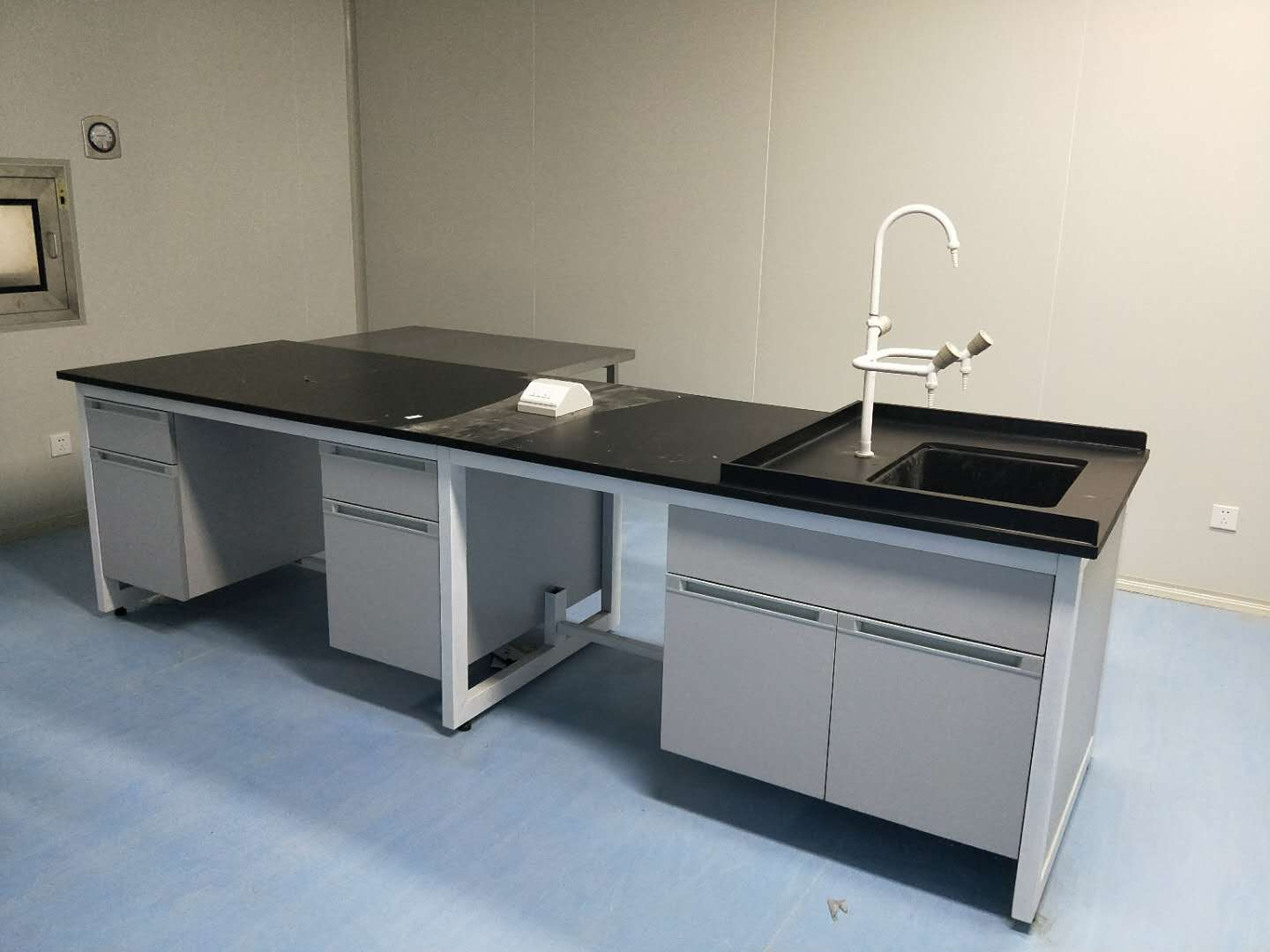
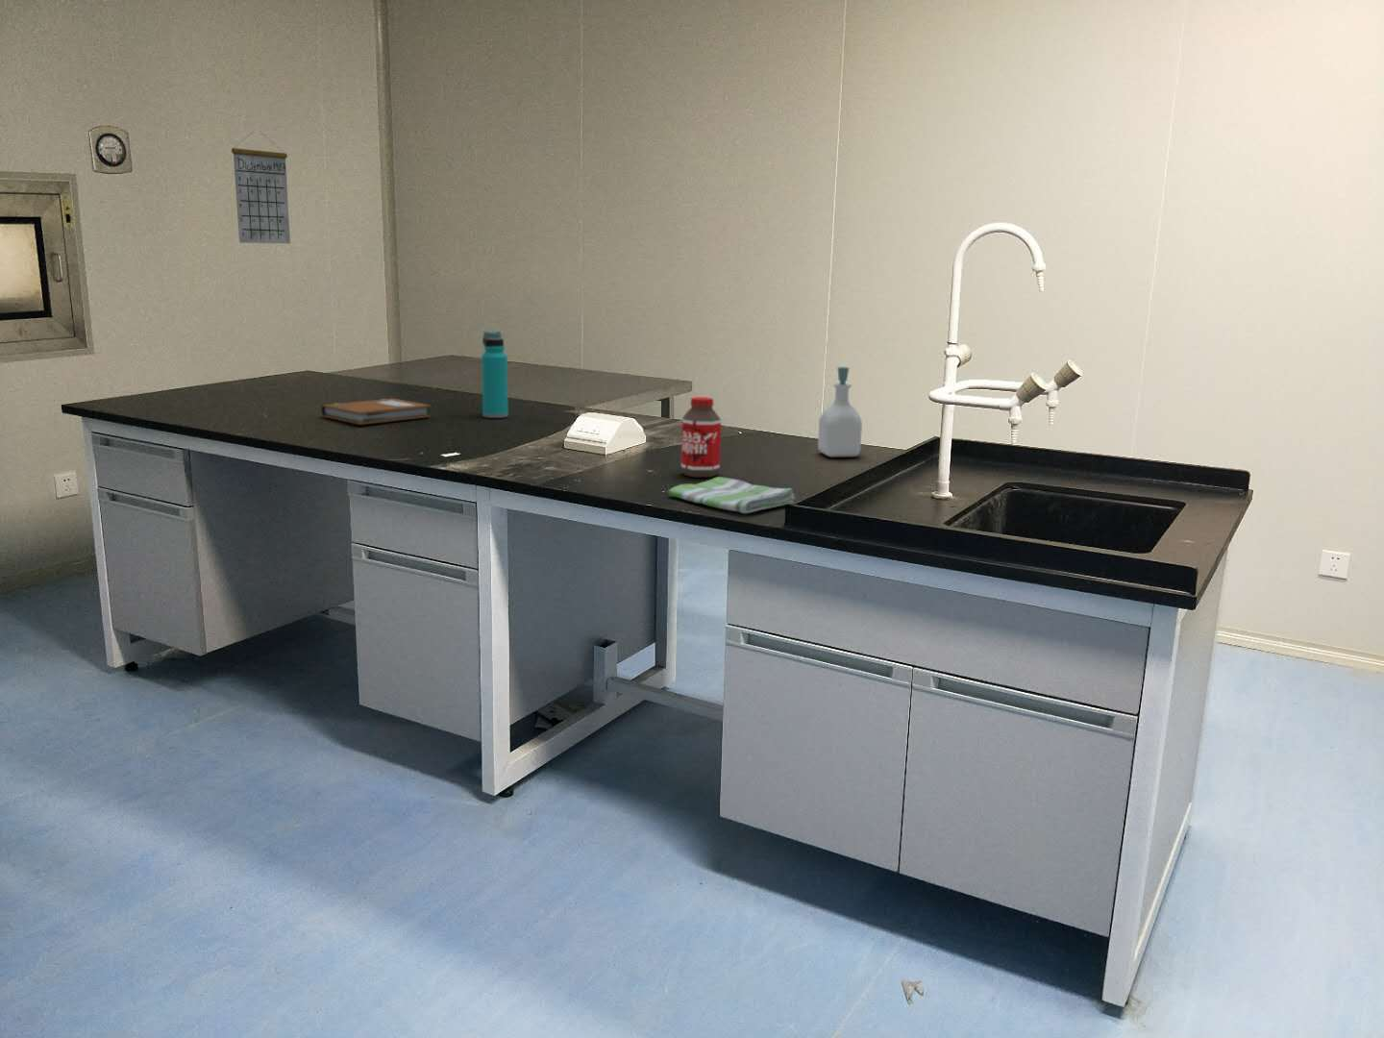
+ water bottle (494, 374)
+ bottle (701, 436)
+ notebook (378, 410)
+ calendar (262, 185)
+ soap bottle (841, 410)
+ dish towel (730, 492)
